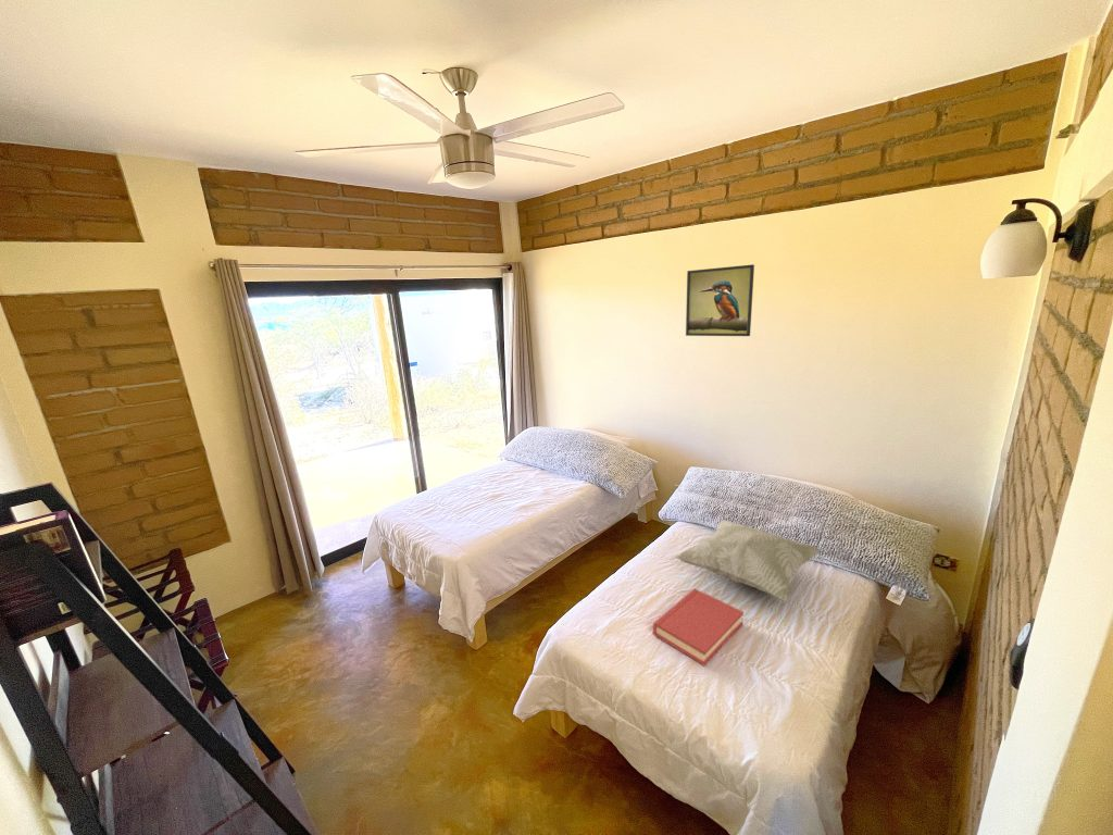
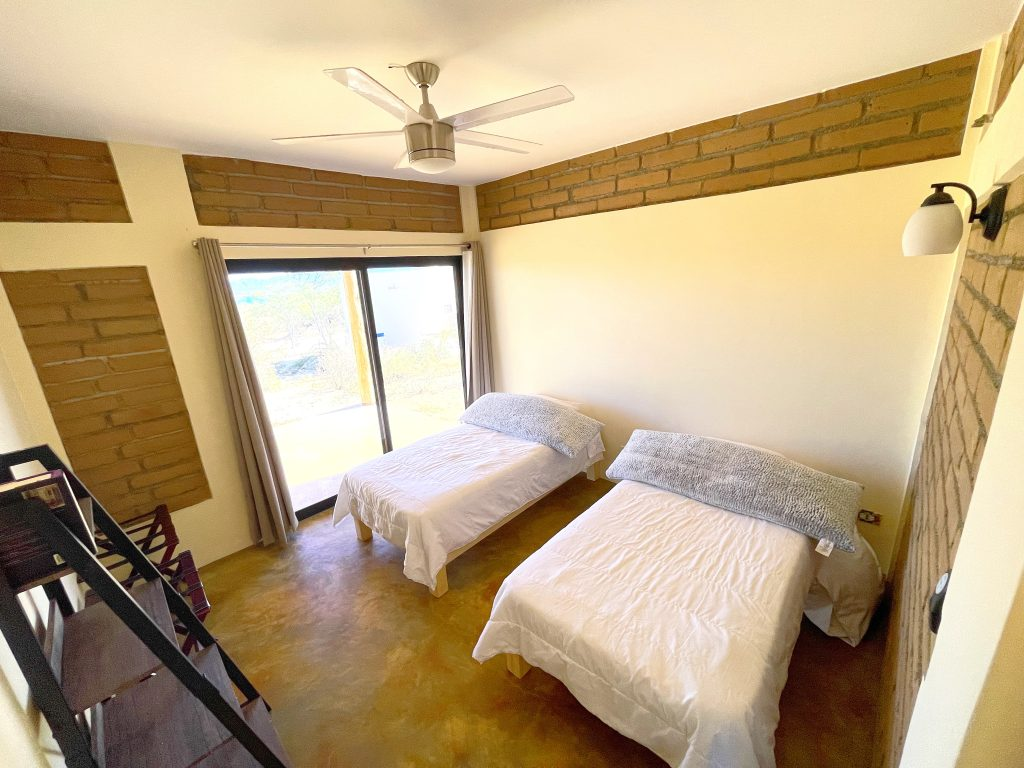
- hardback book (698, 623)
- decorative pillow (748, 553)
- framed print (717, 302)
